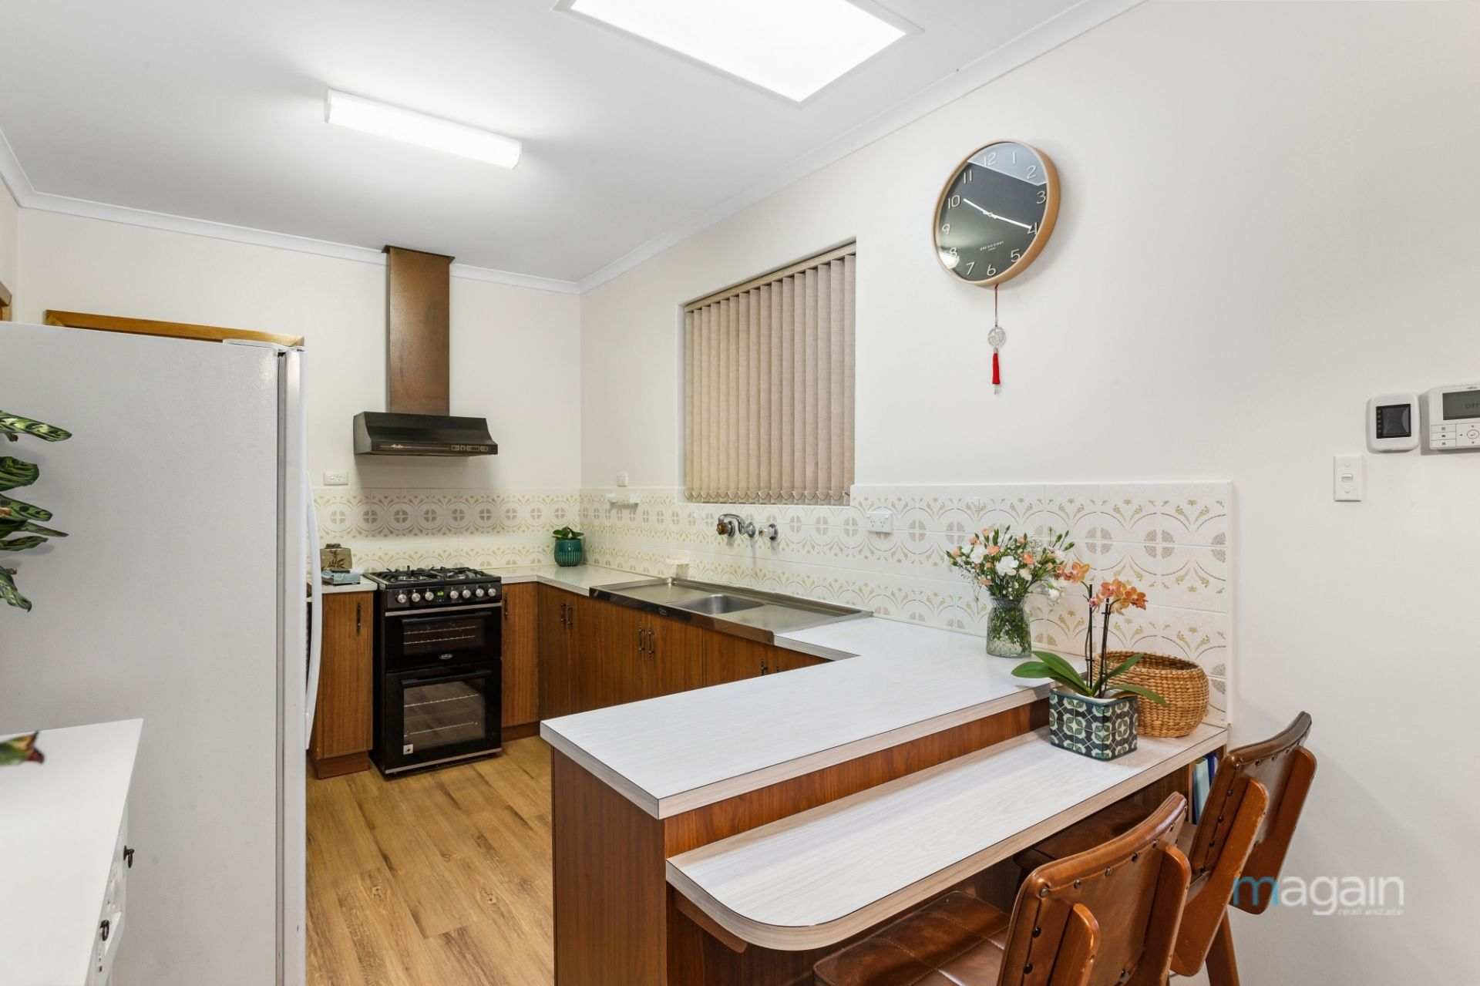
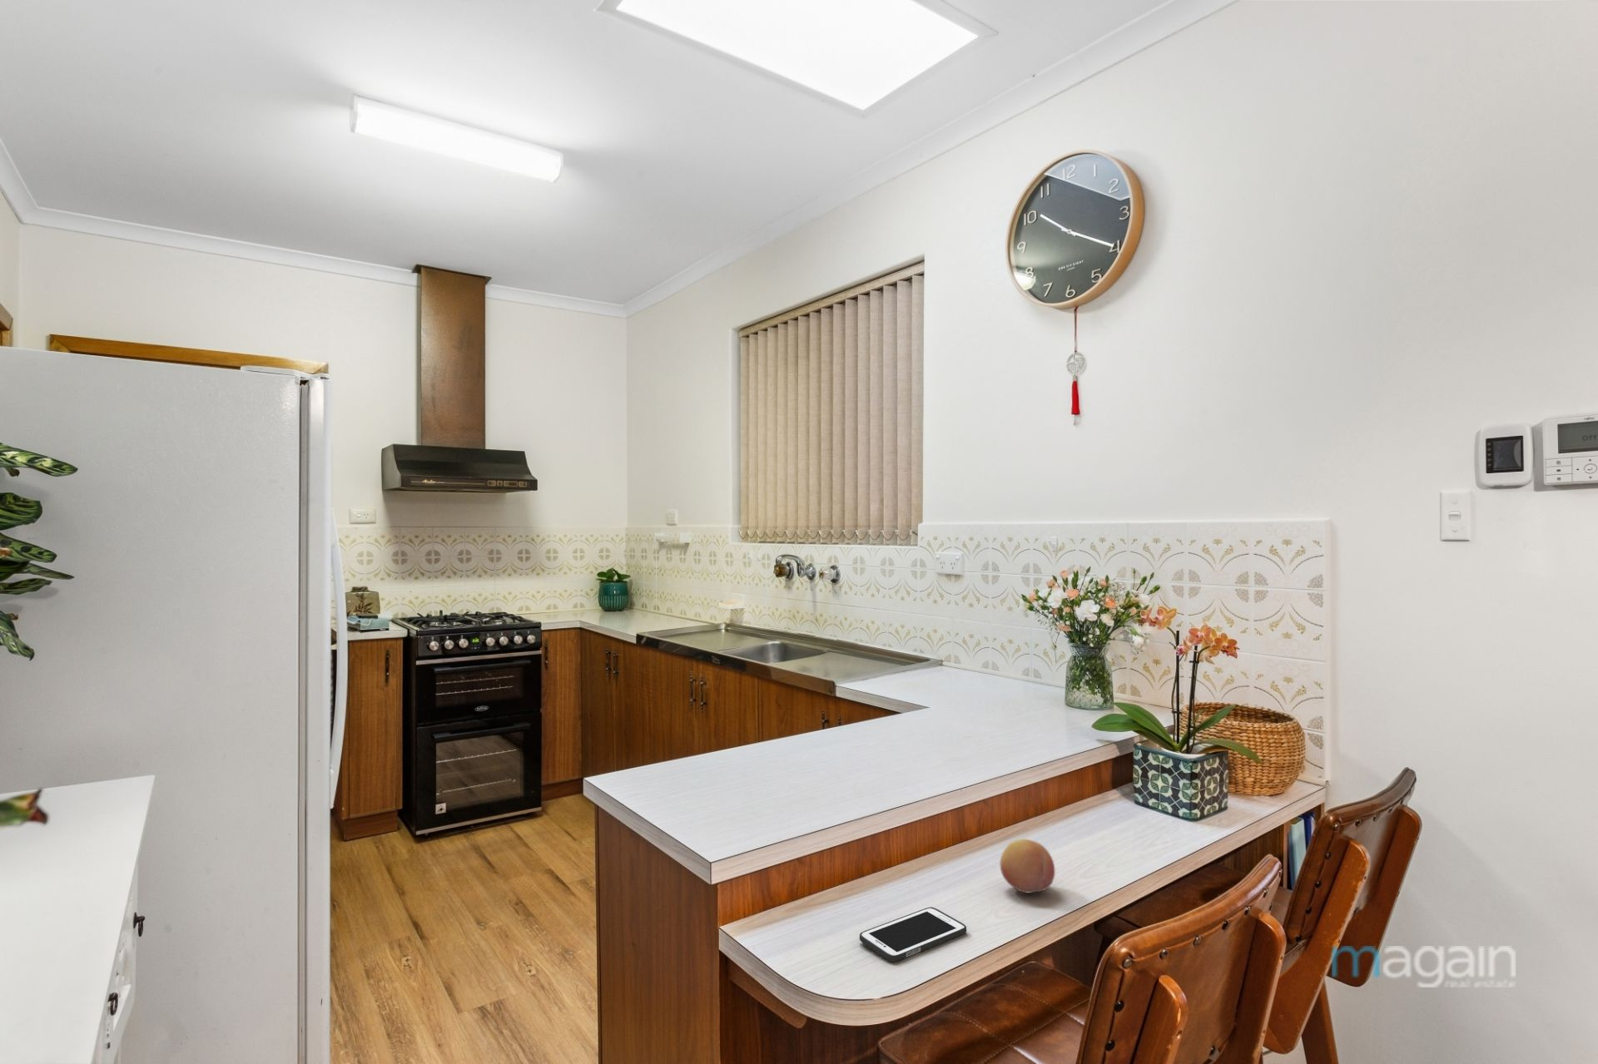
+ fruit (1028, 866)
+ cell phone (912, 932)
